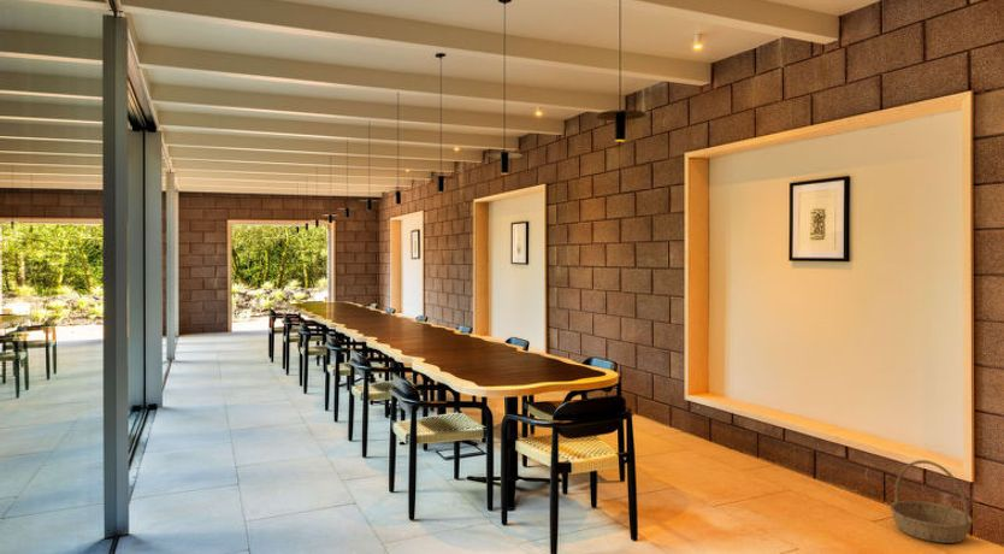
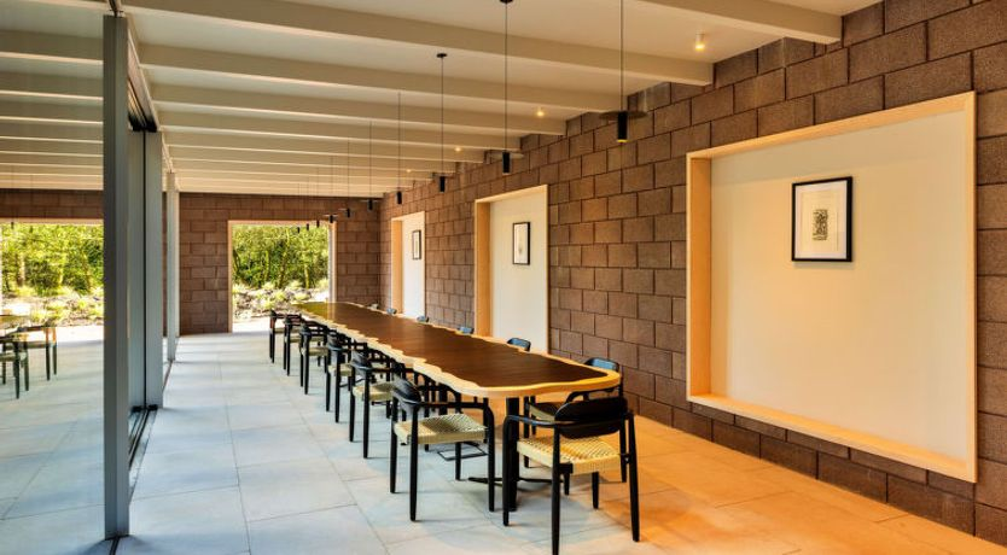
- basket (929, 502)
